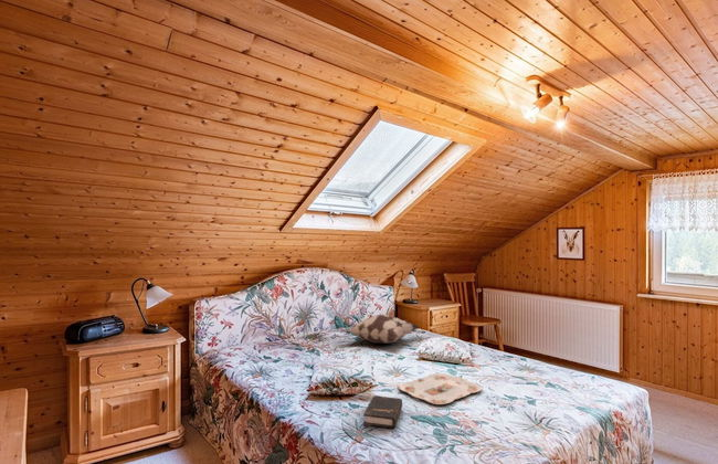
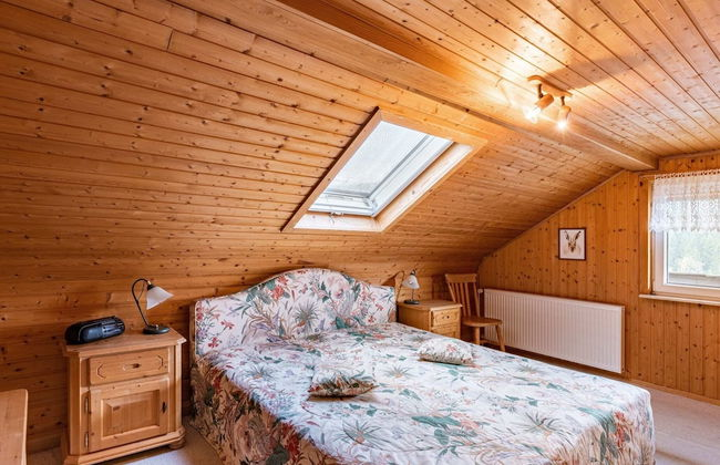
- hardback book (383, 411)
- serving tray (440, 388)
- decorative pillow (380, 328)
